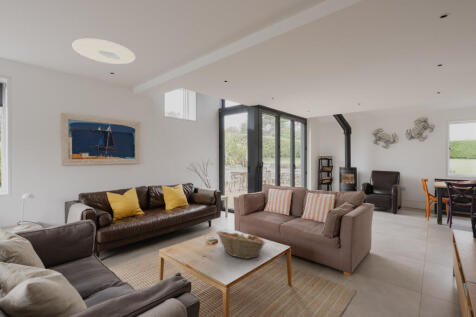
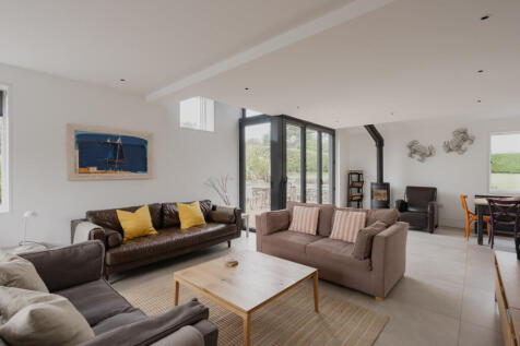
- fruit basket (240, 241)
- ceiling light (105, 50)
